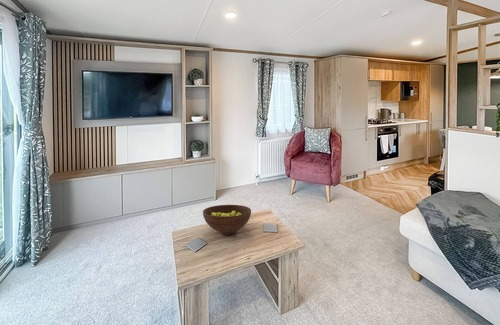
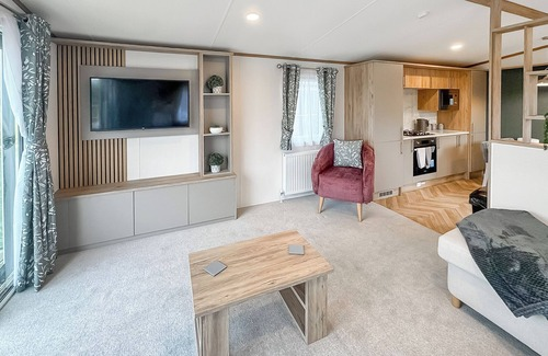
- fruit bowl (227, 221)
